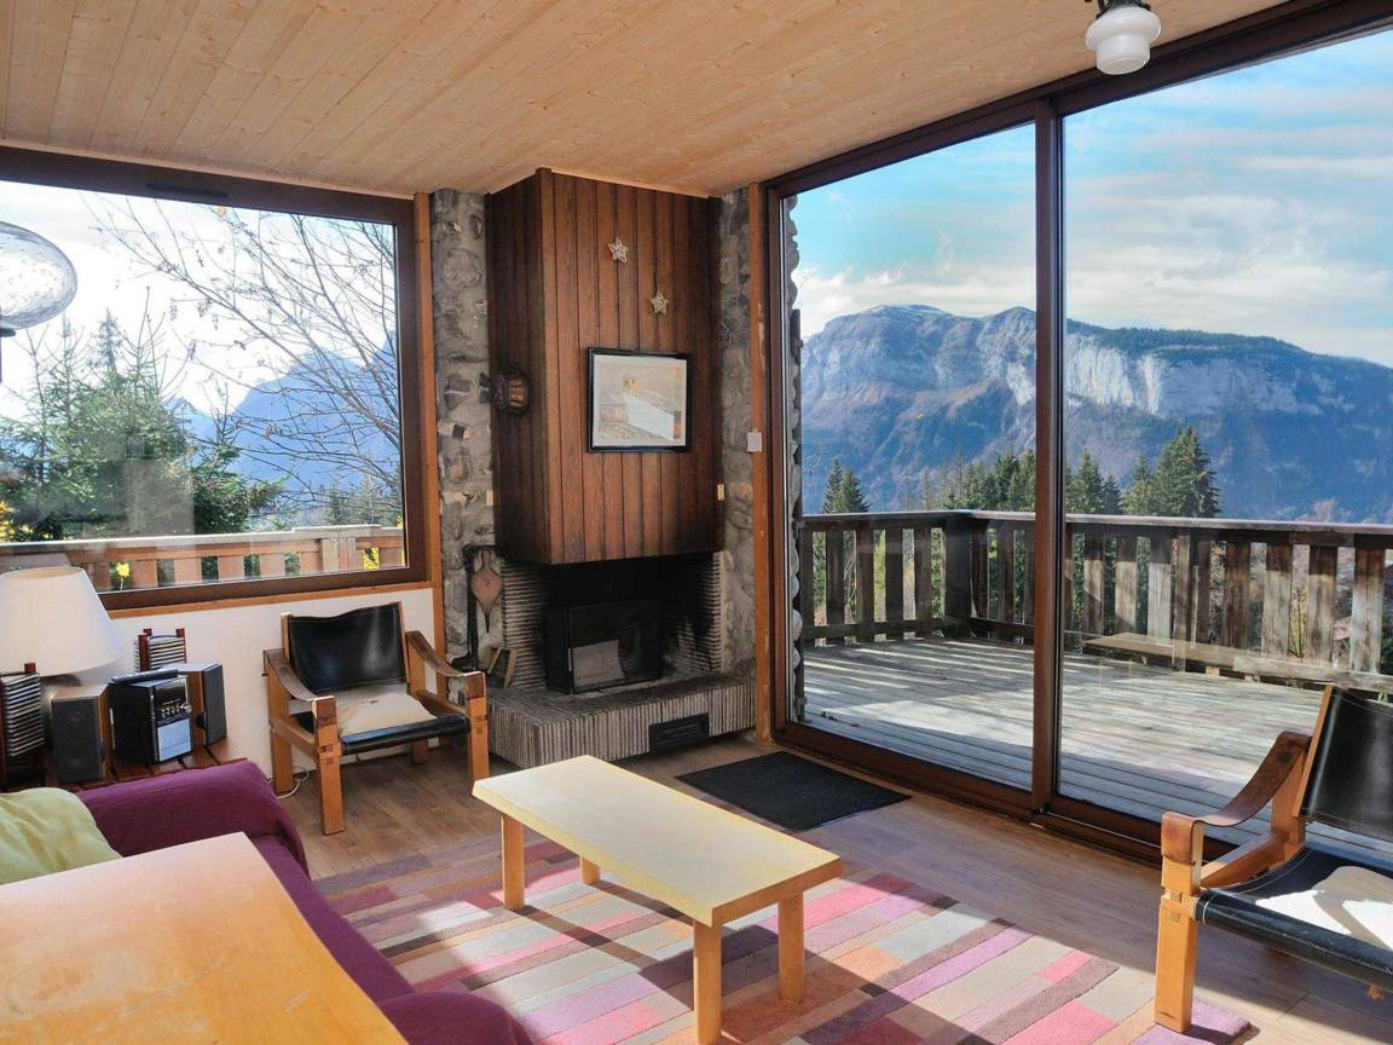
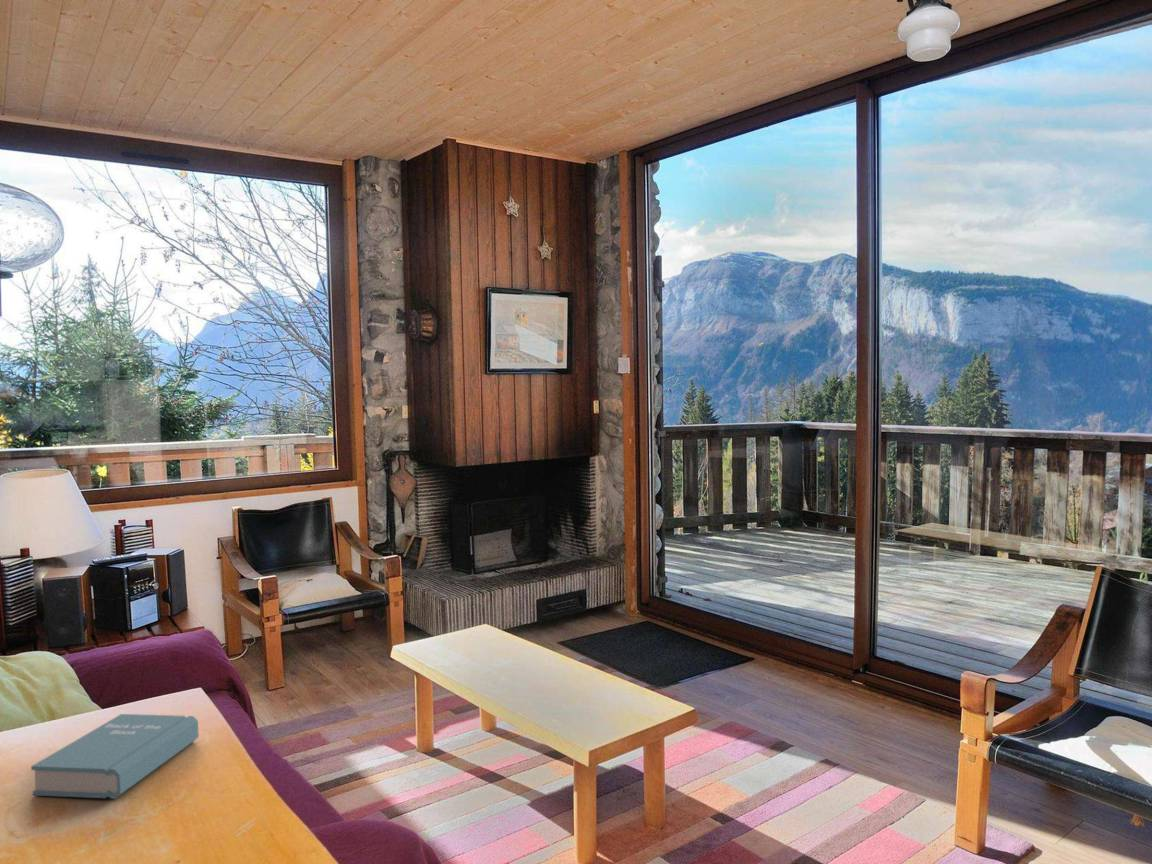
+ book (120, 752)
